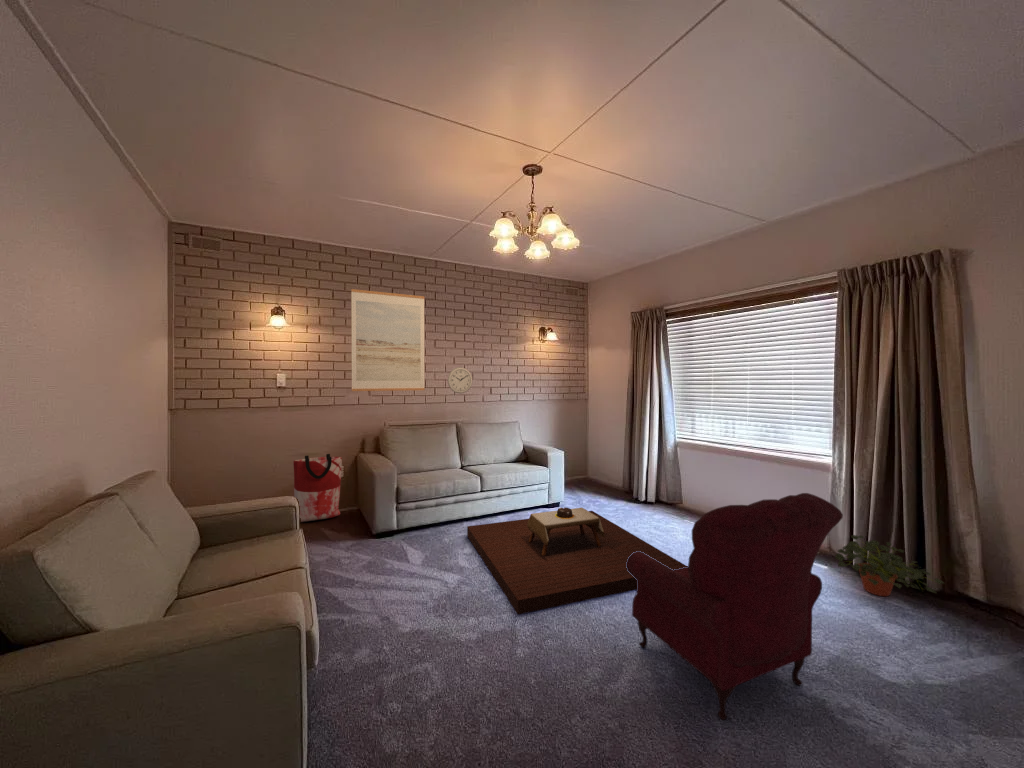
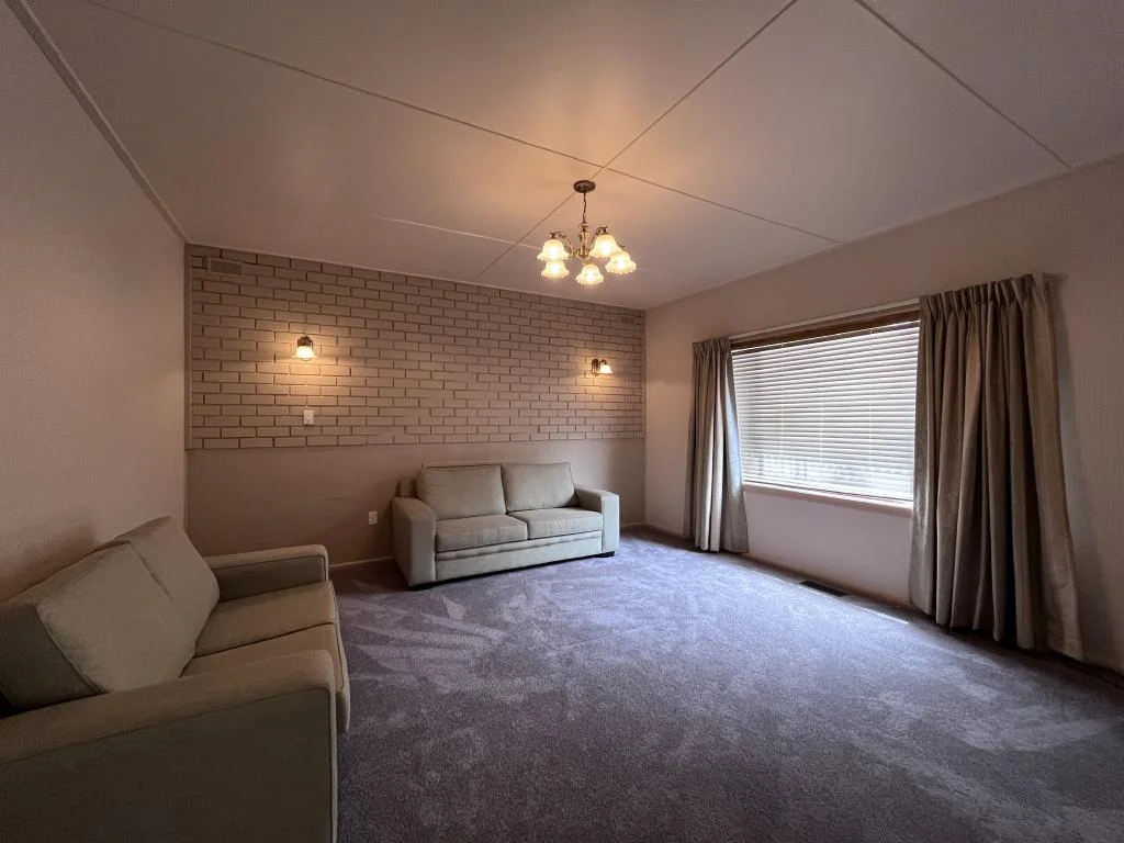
- bag (318, 488)
- wall art (389, 341)
- potted plant (884, 571)
- armchair (726, 577)
- coffee table (564, 532)
- wall clock (460, 380)
